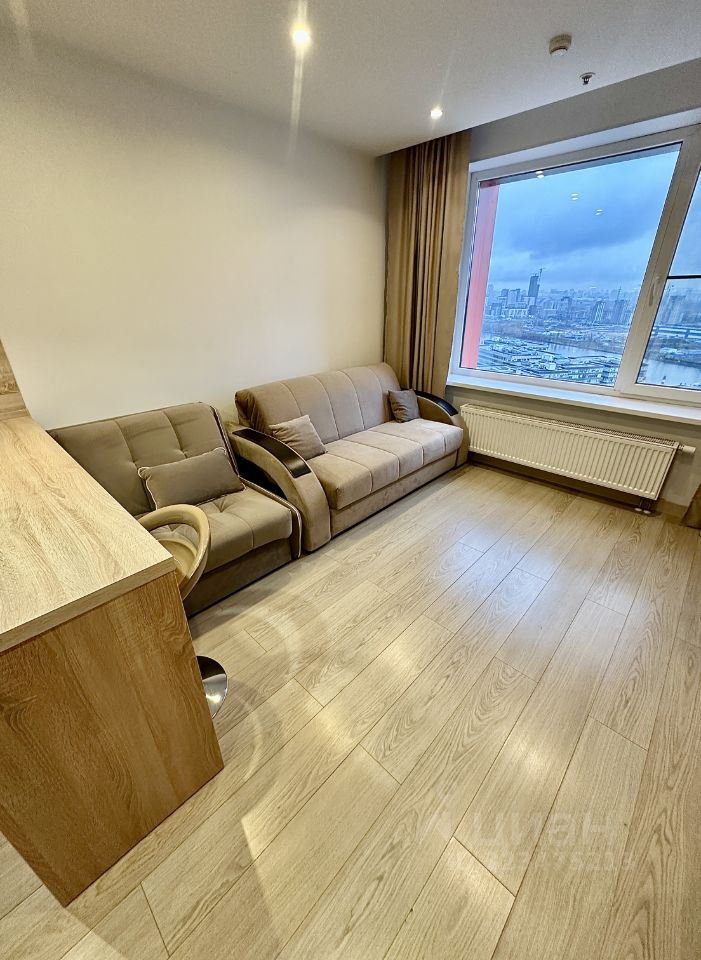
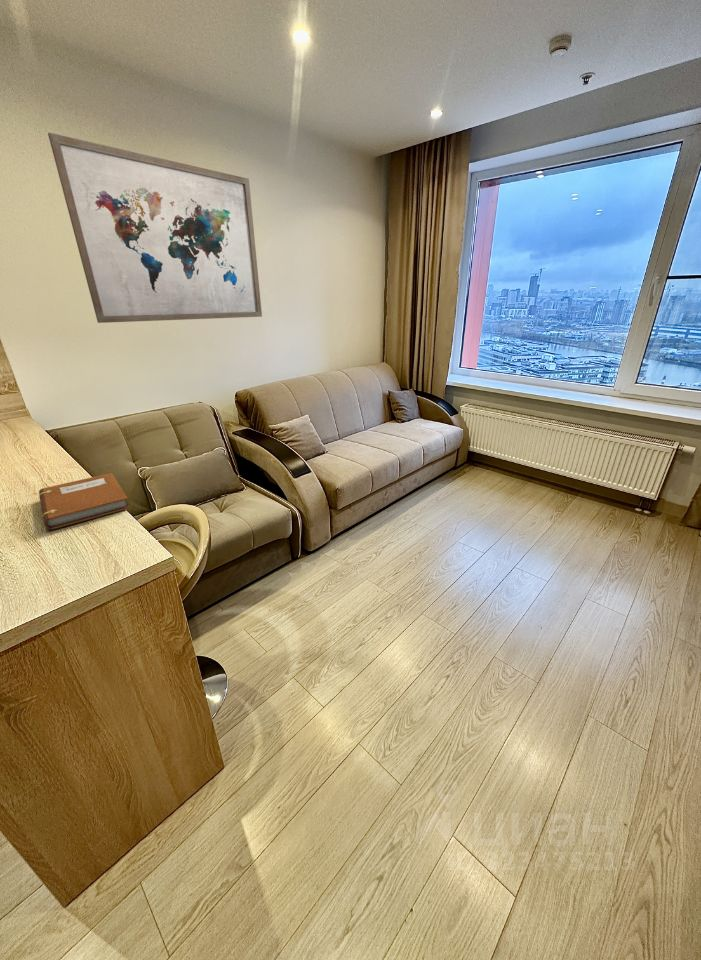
+ notebook (82, 497)
+ wall art (178, 245)
